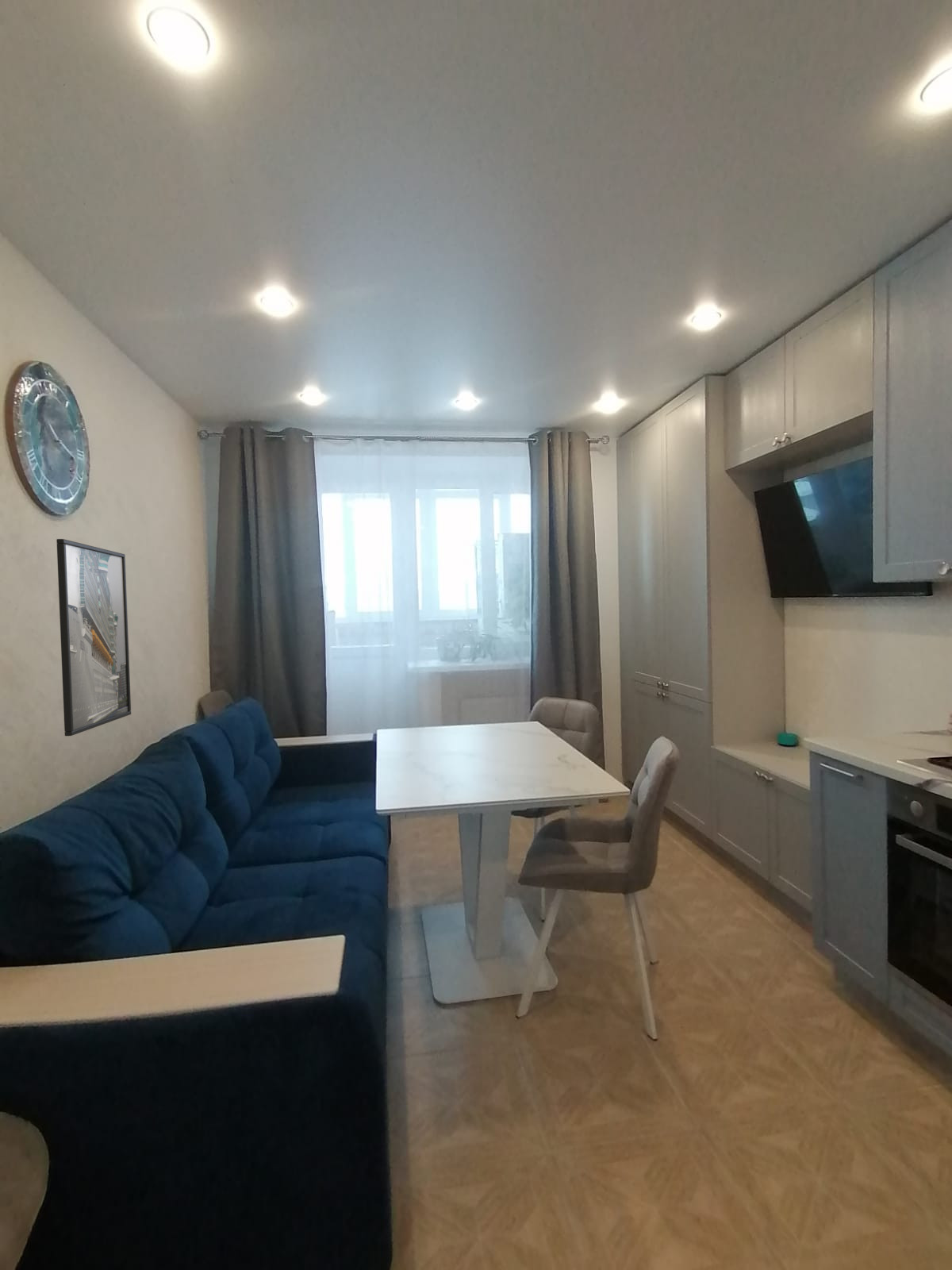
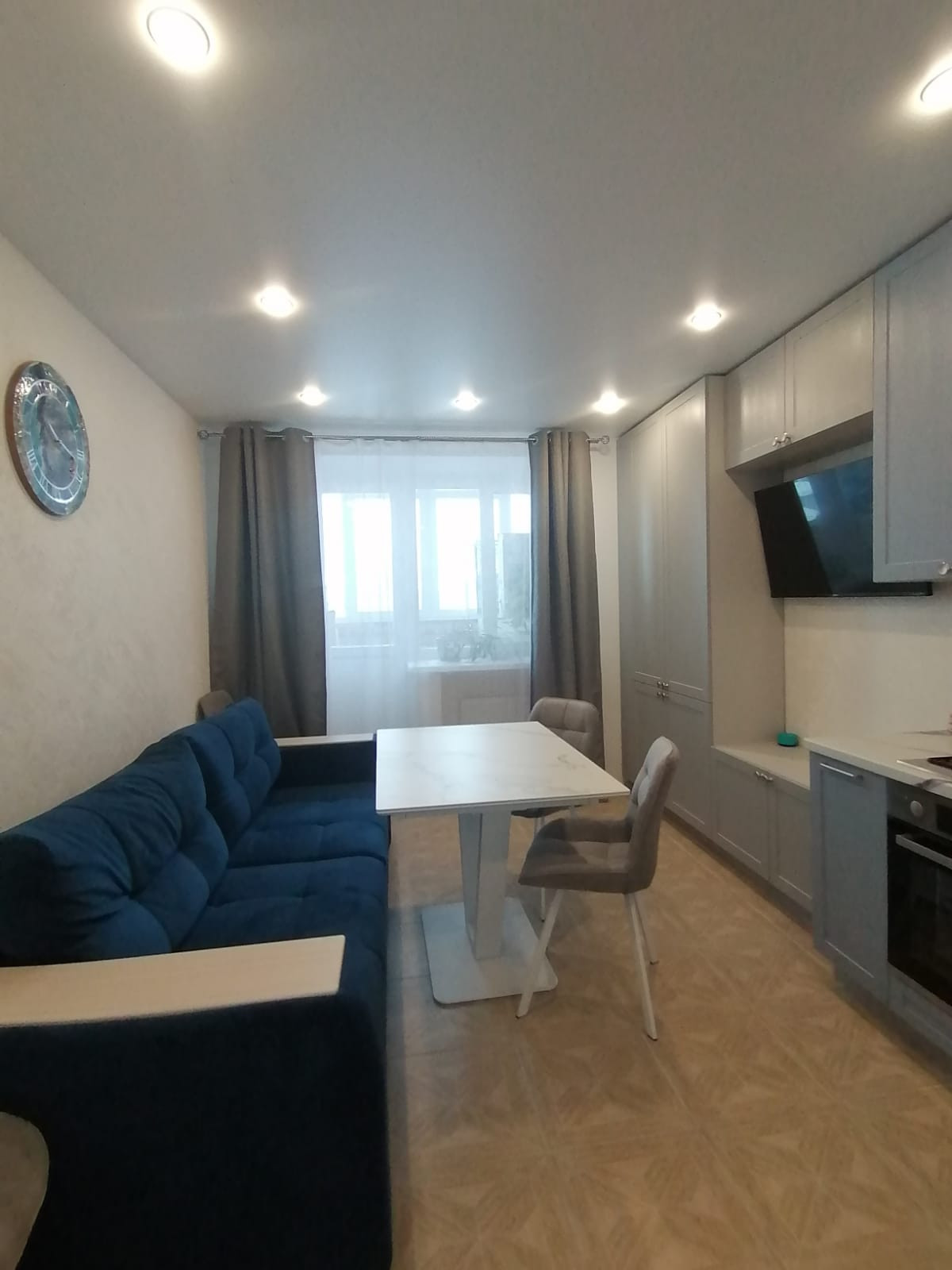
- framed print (98, 636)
